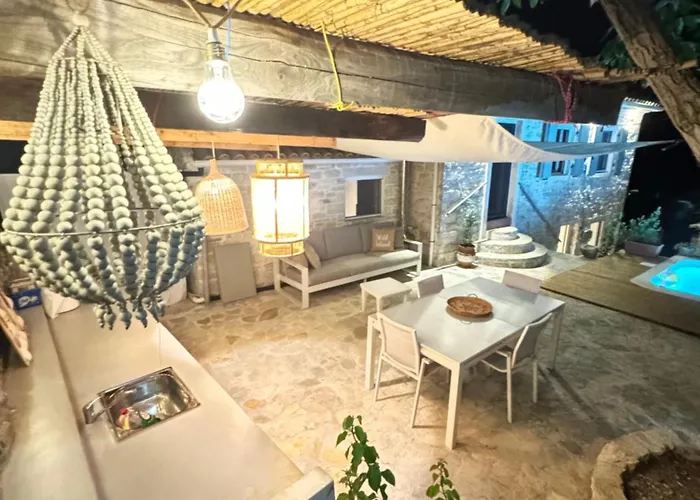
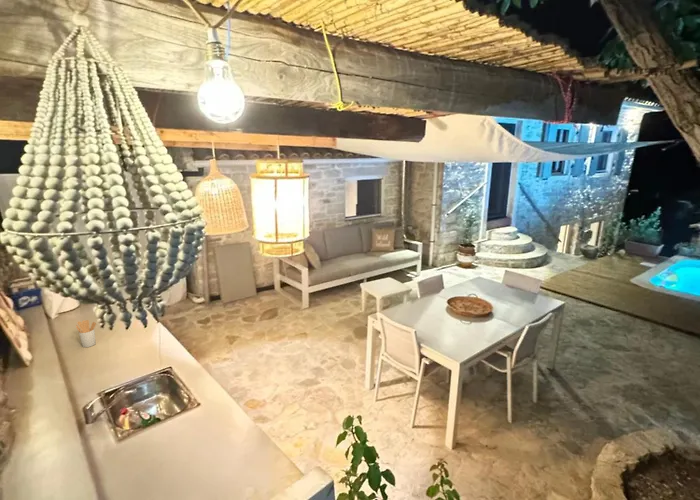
+ utensil holder (86, 332)
